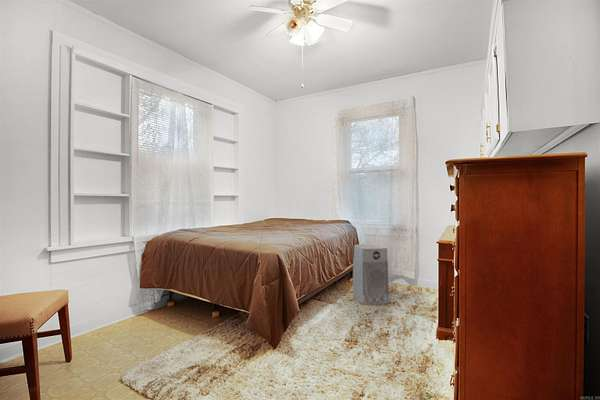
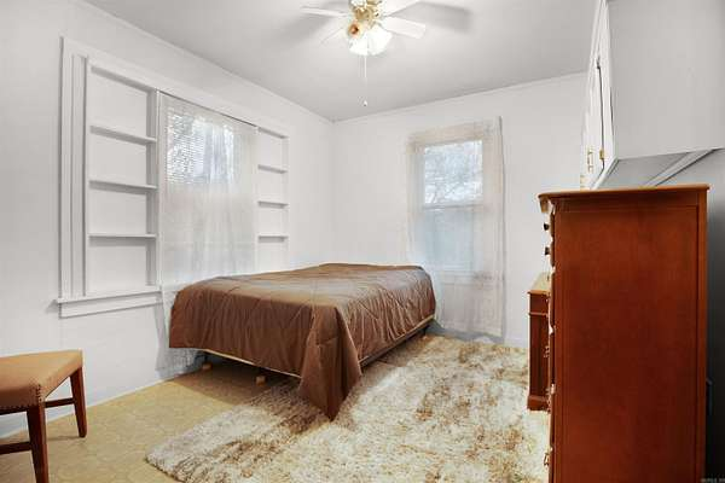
- air purifier (369, 272)
